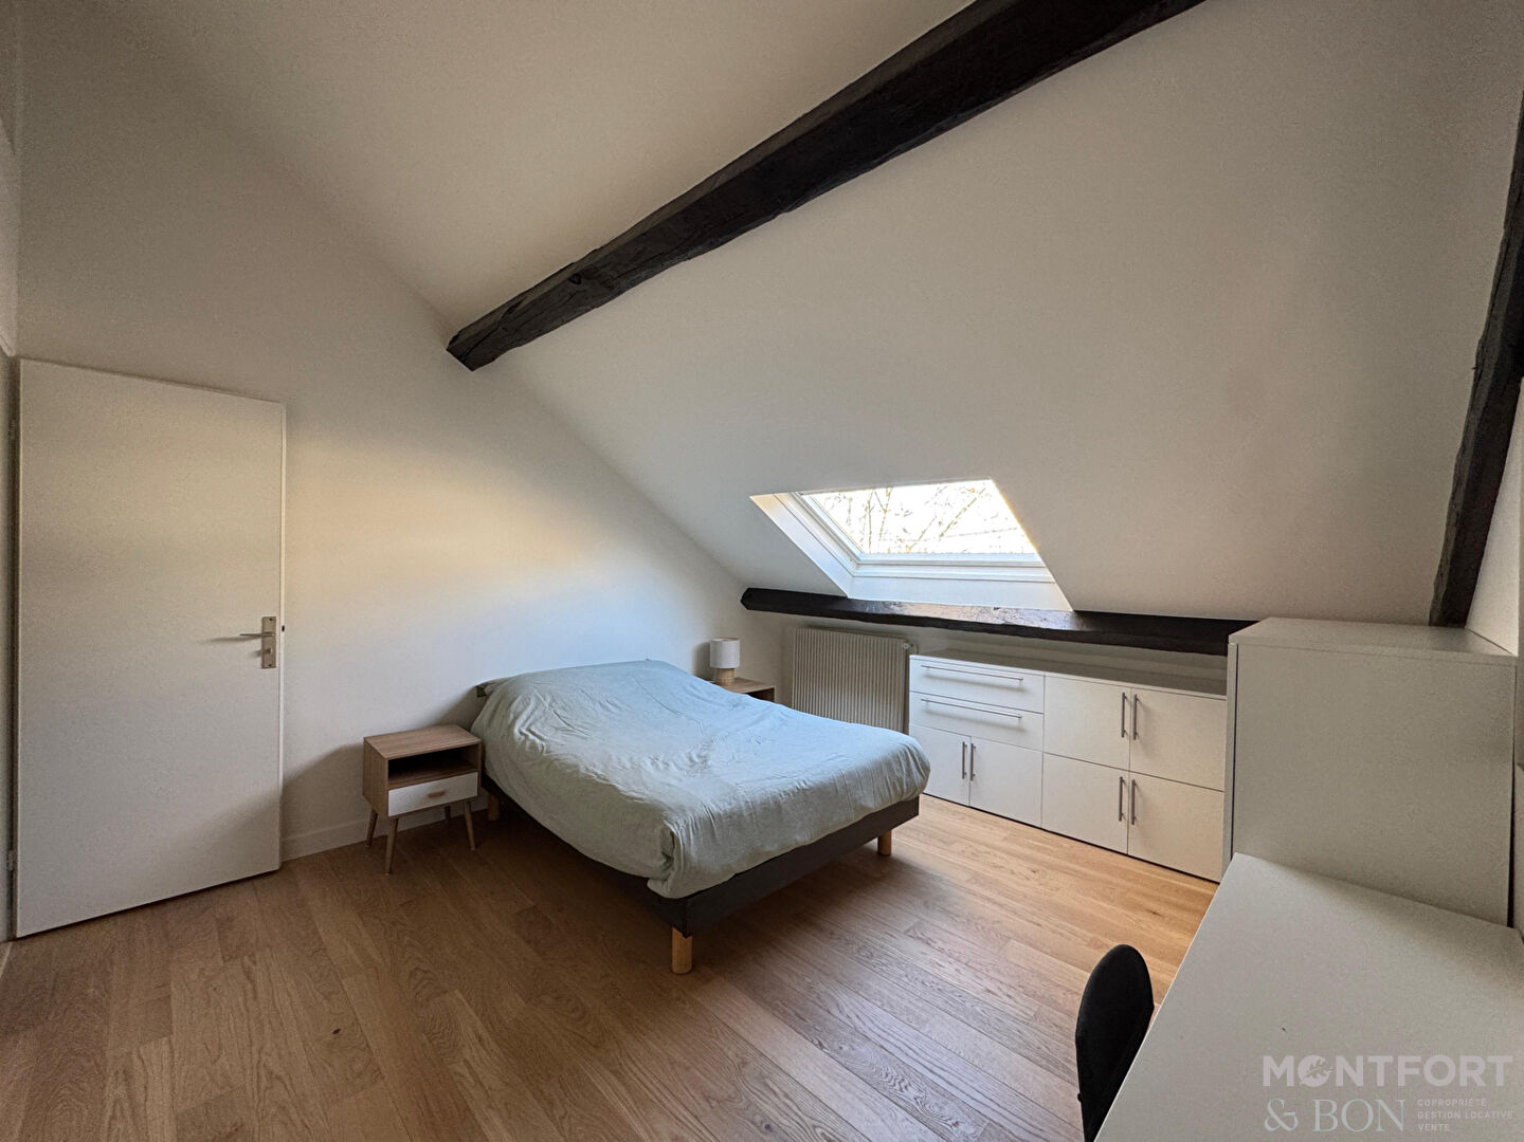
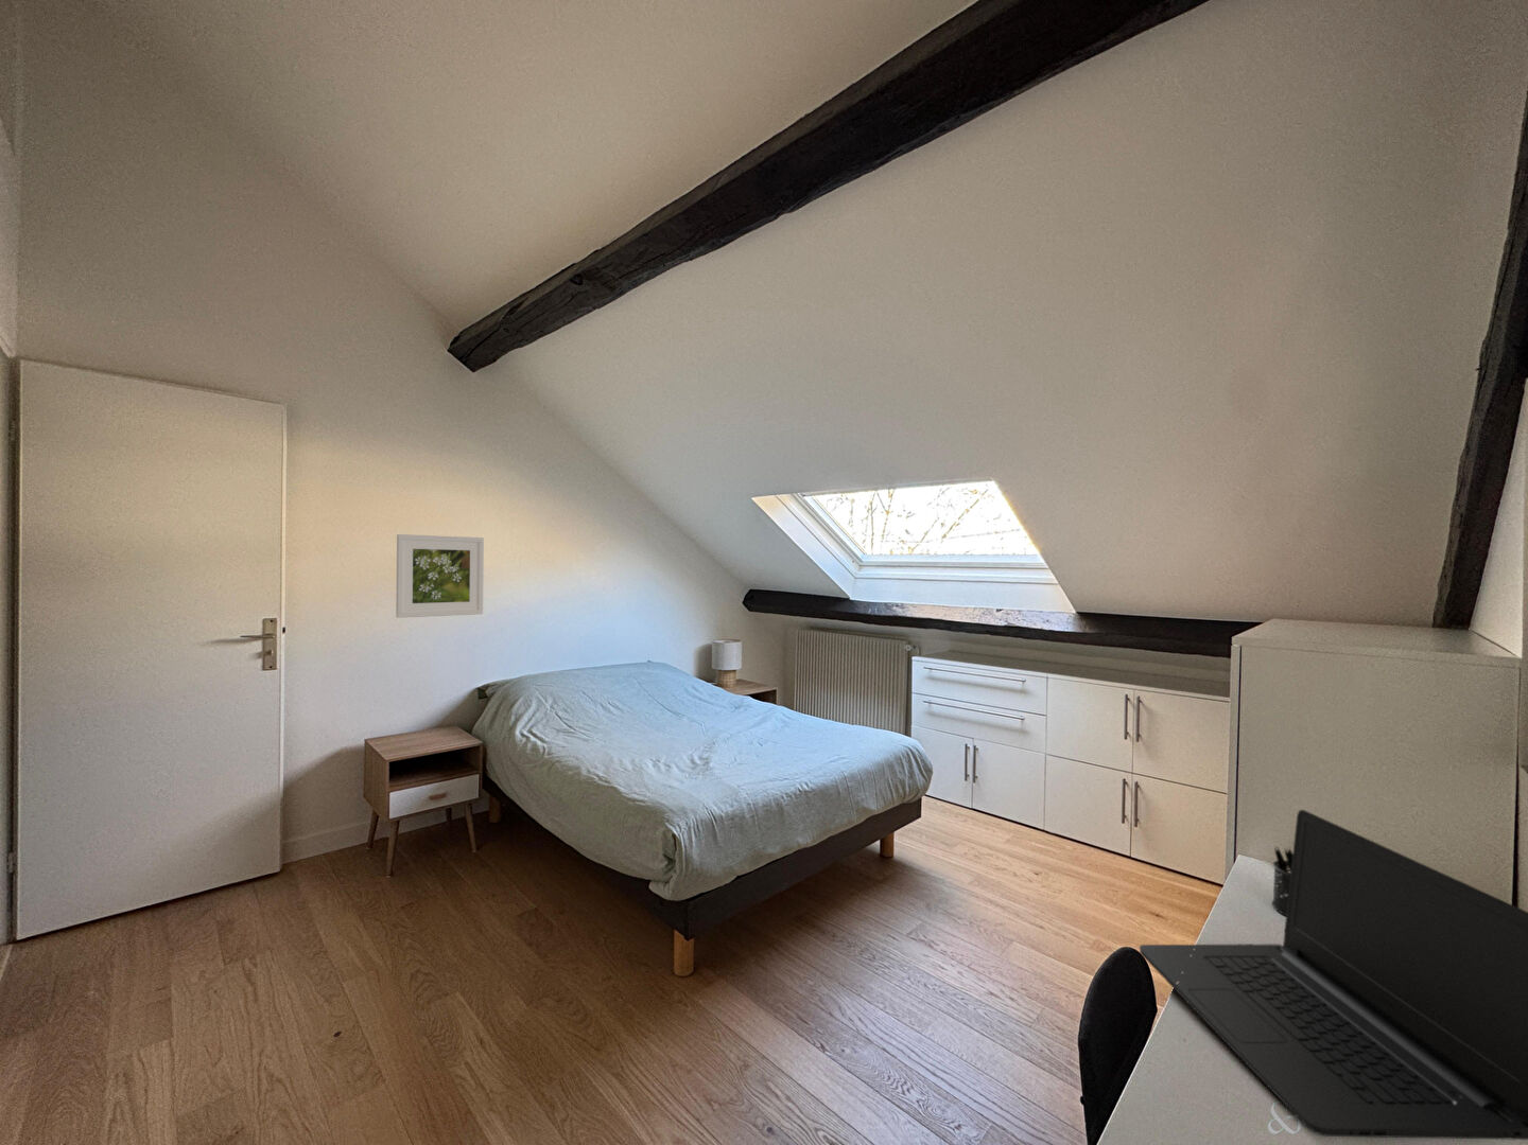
+ pen holder (1290, 880)
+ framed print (442, 576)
+ laptop (1307, 942)
